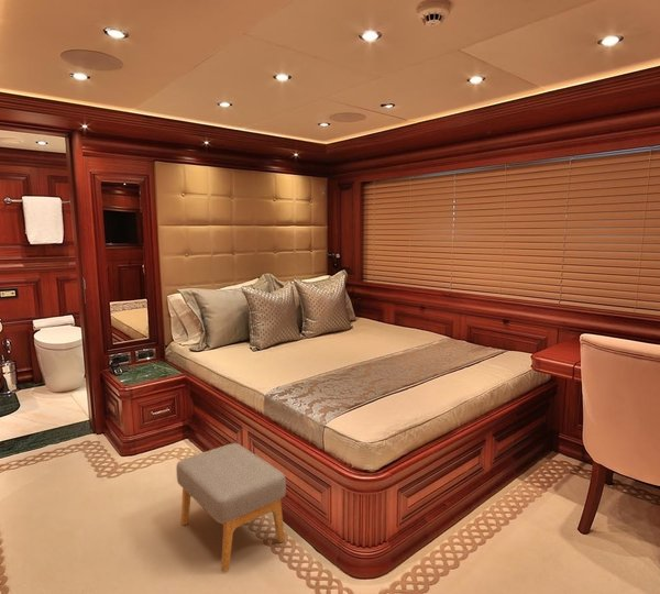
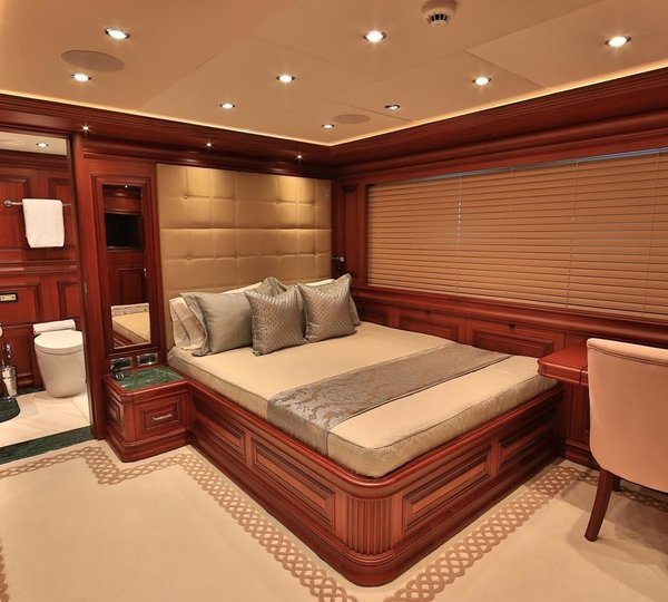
- footstool (230, 498)
